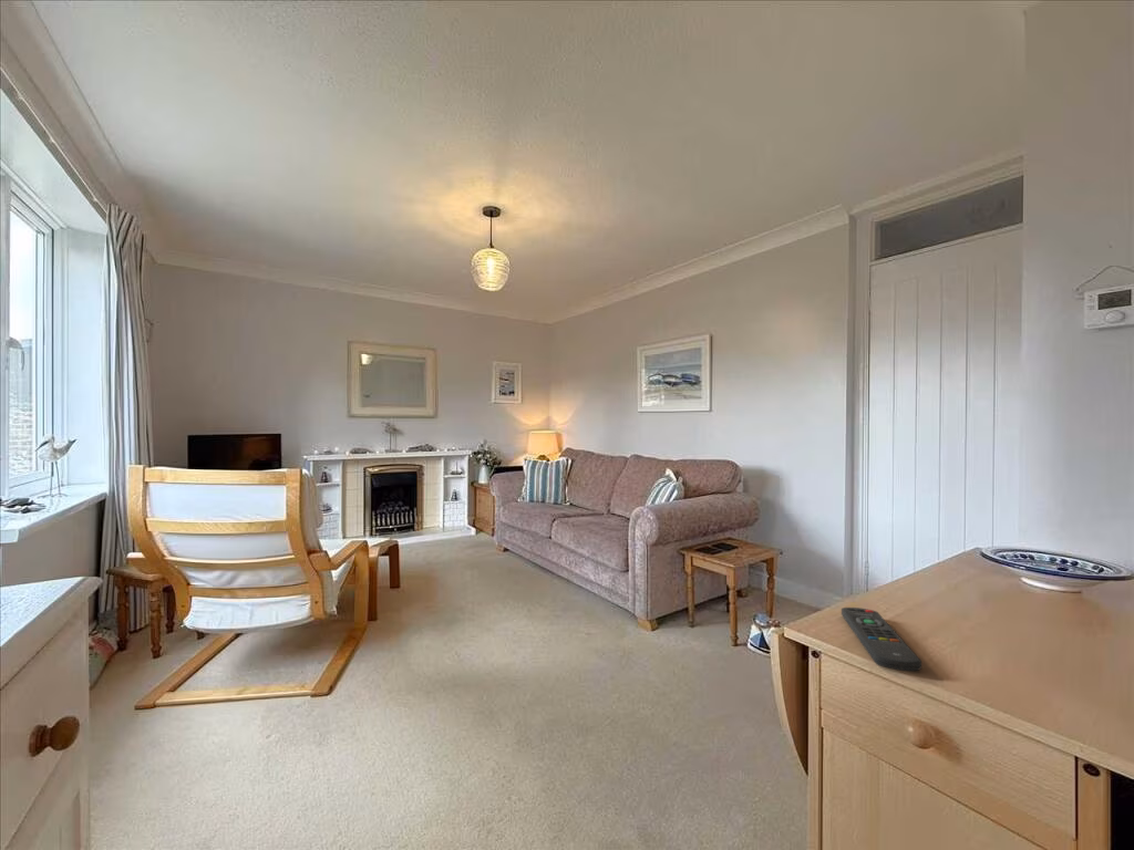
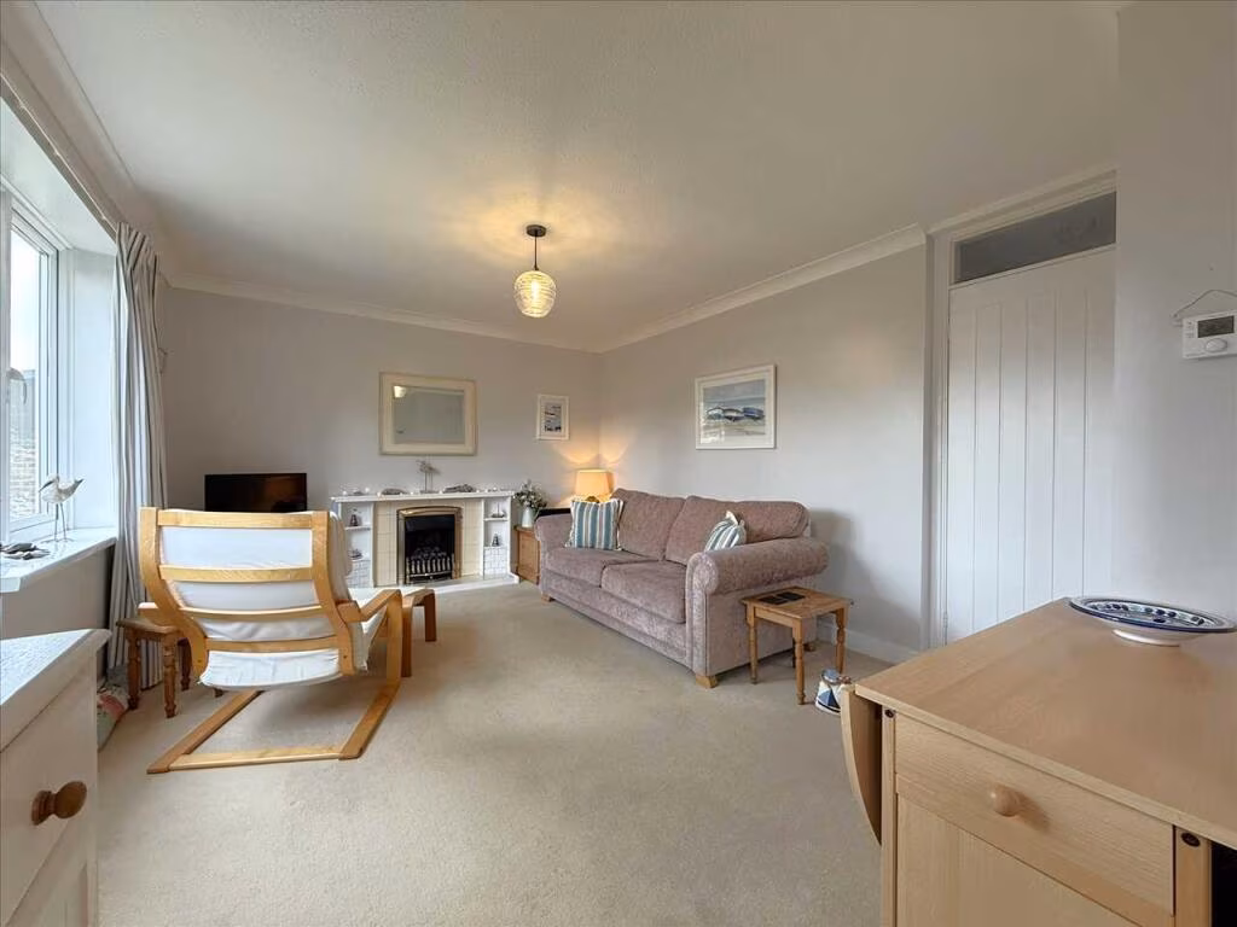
- remote control (876, 634)
